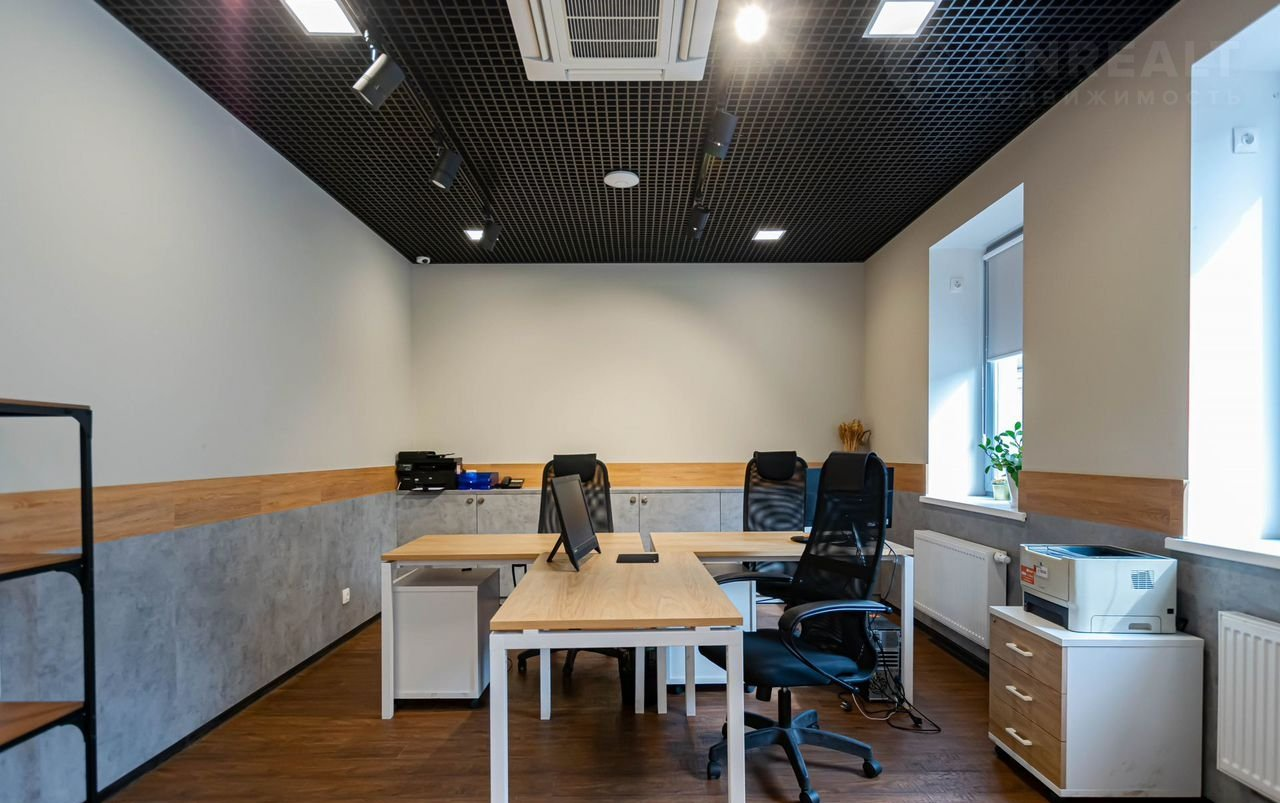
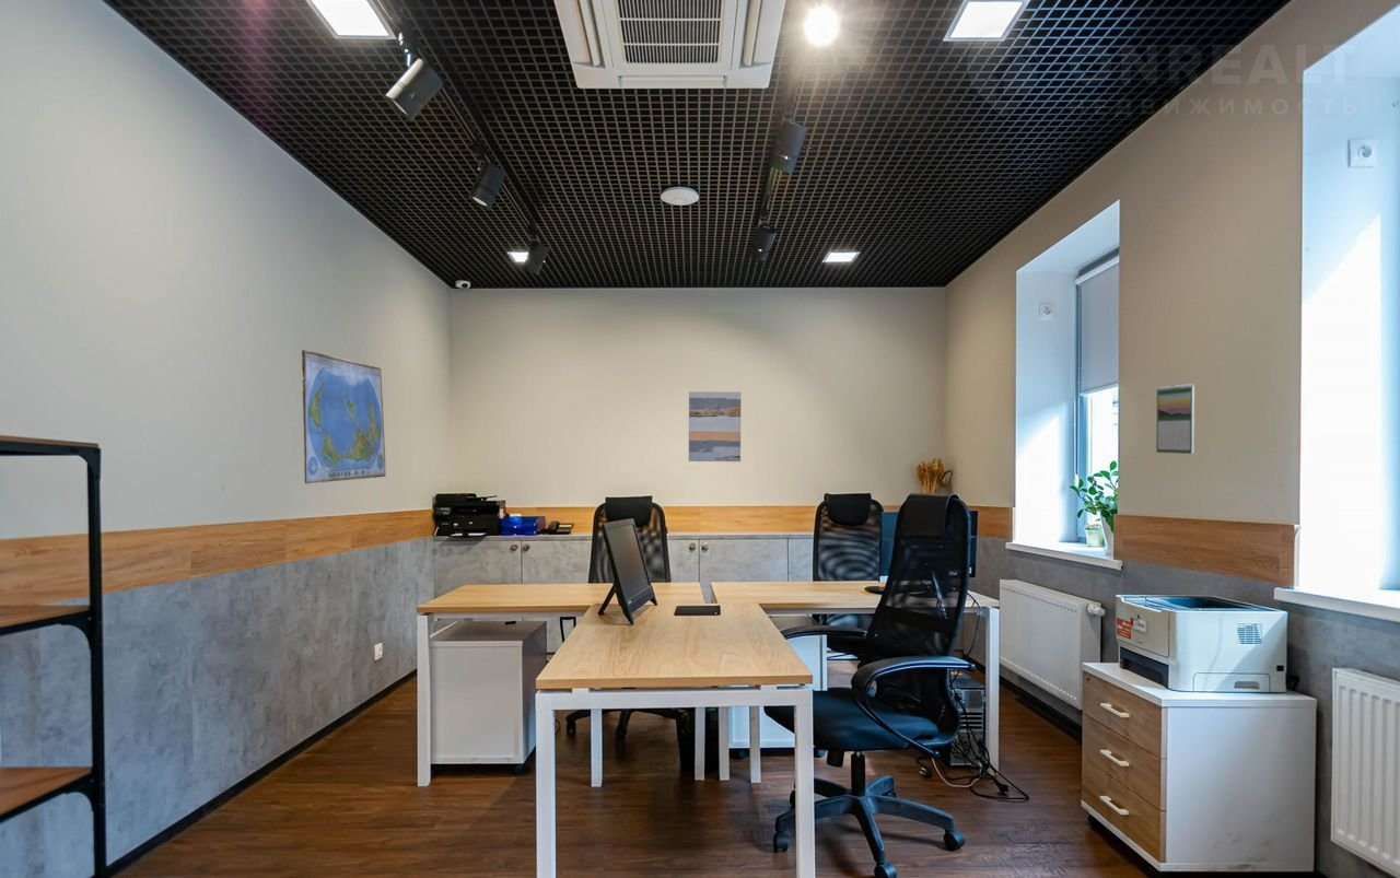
+ wall art (714, 426)
+ calendar (1175, 419)
+ world map (347, 420)
